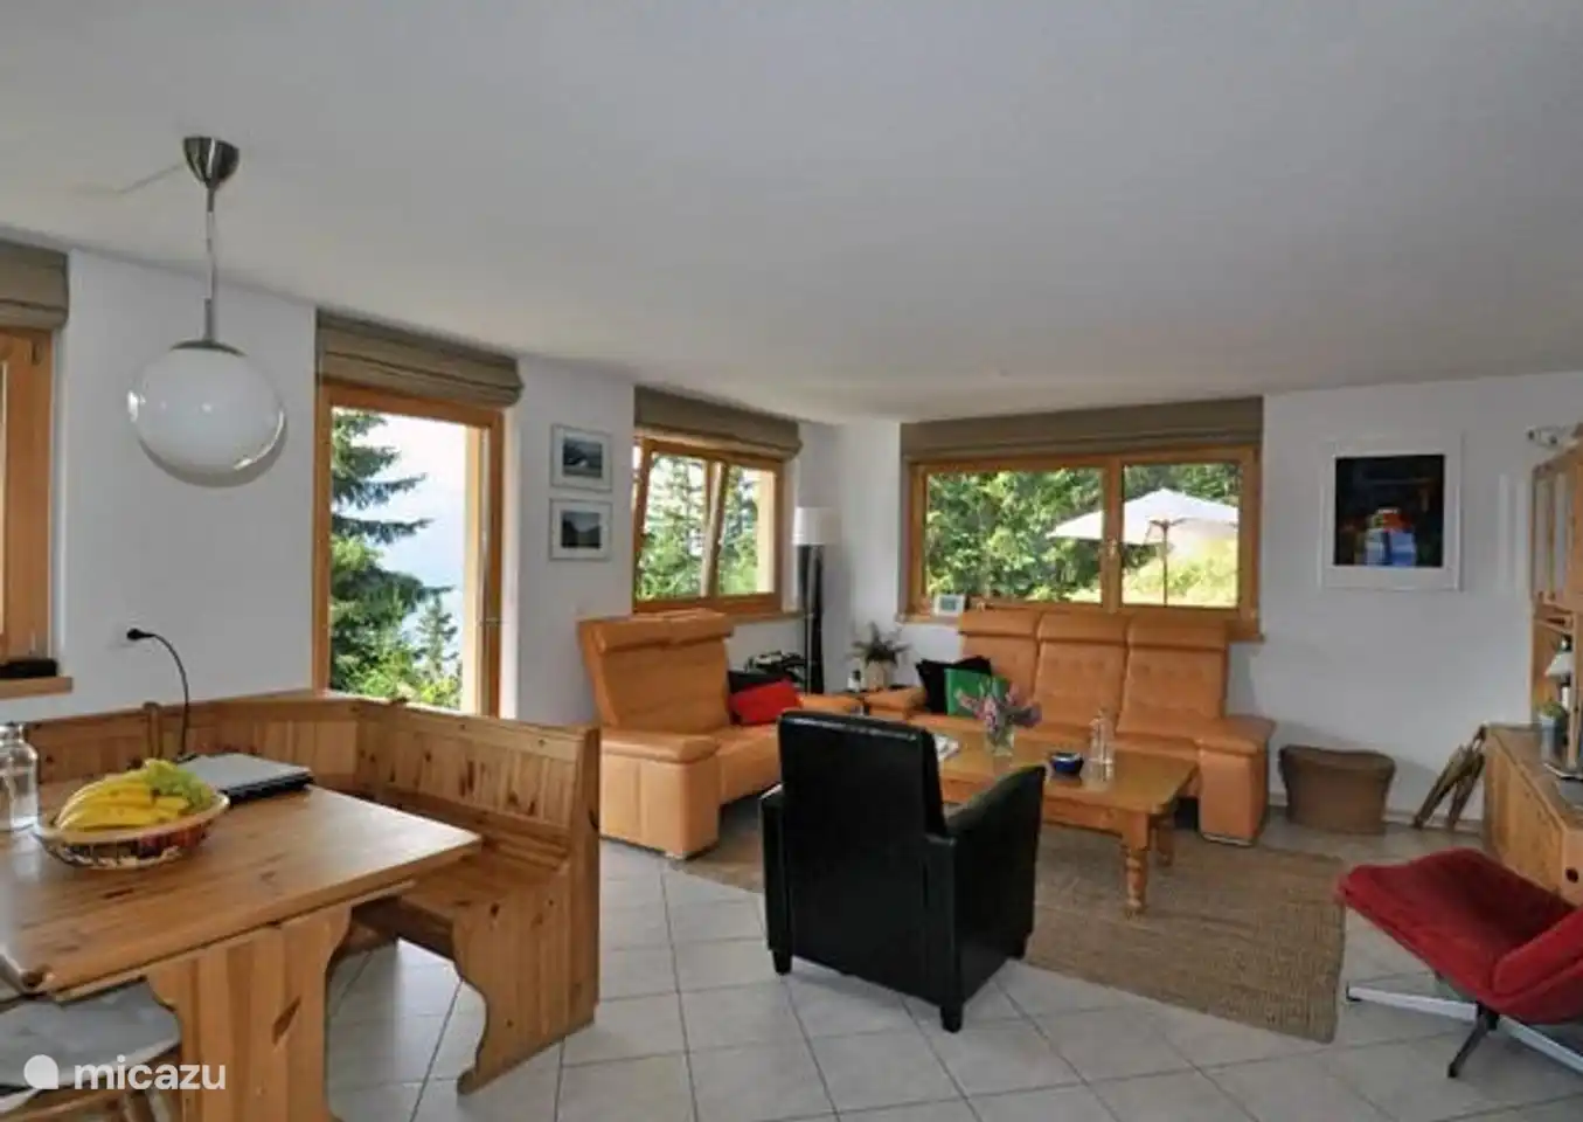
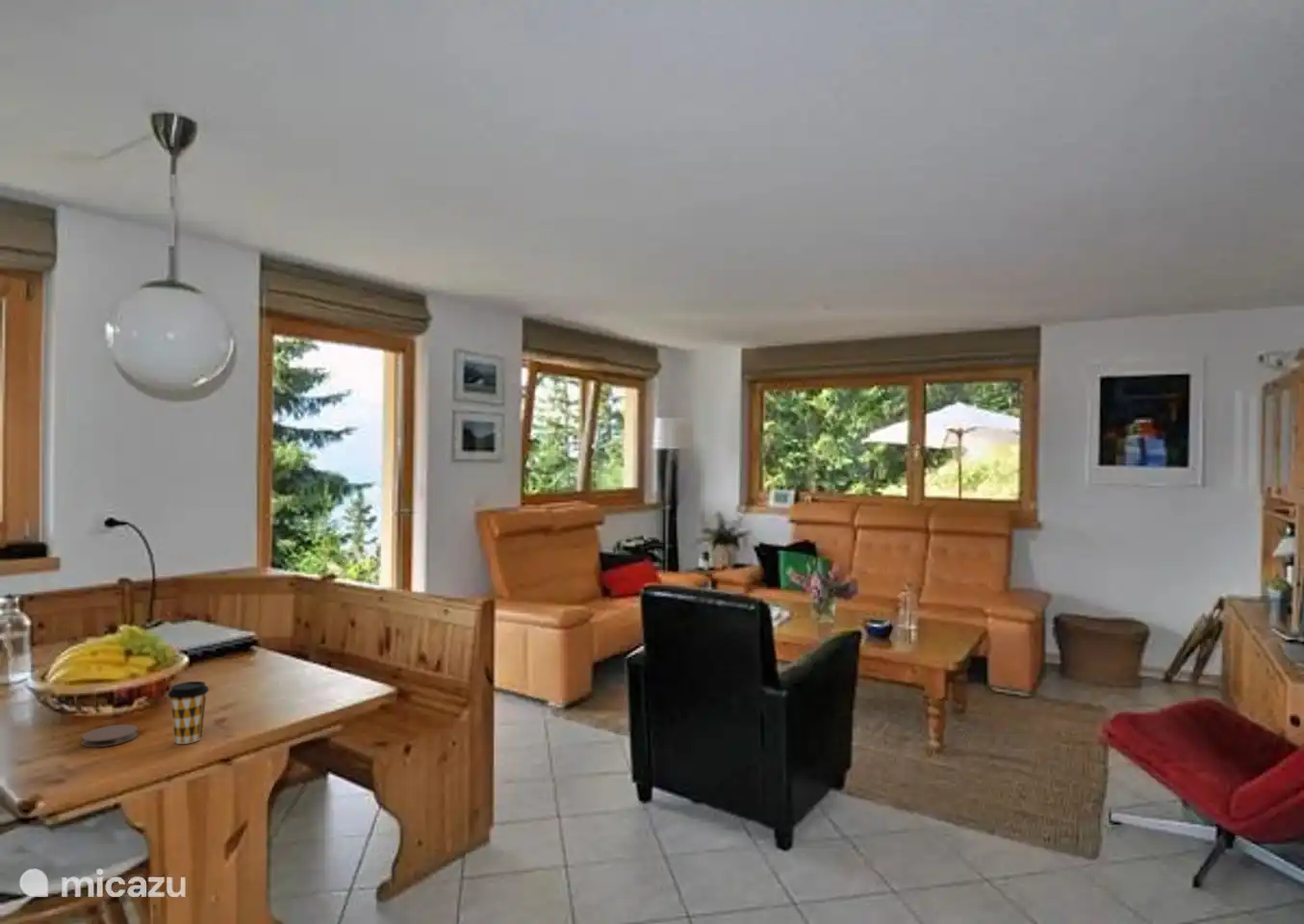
+ coffee cup (188, 712)
+ coaster (110, 735)
